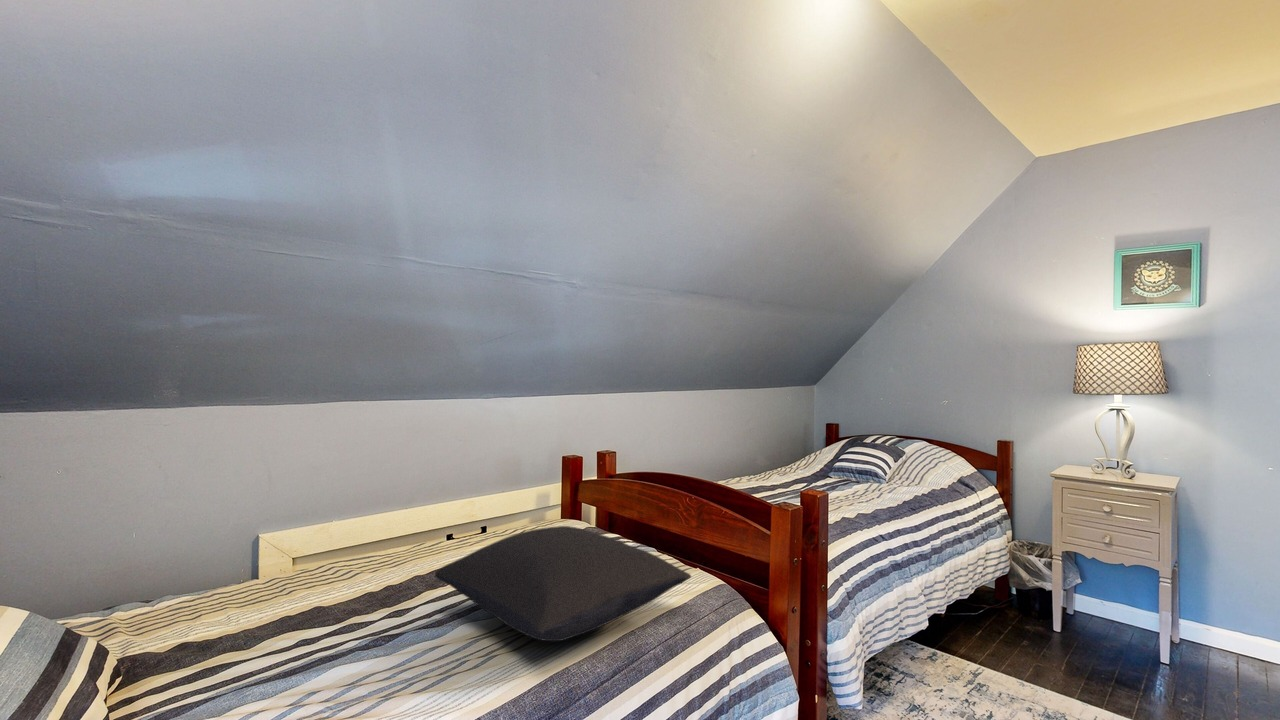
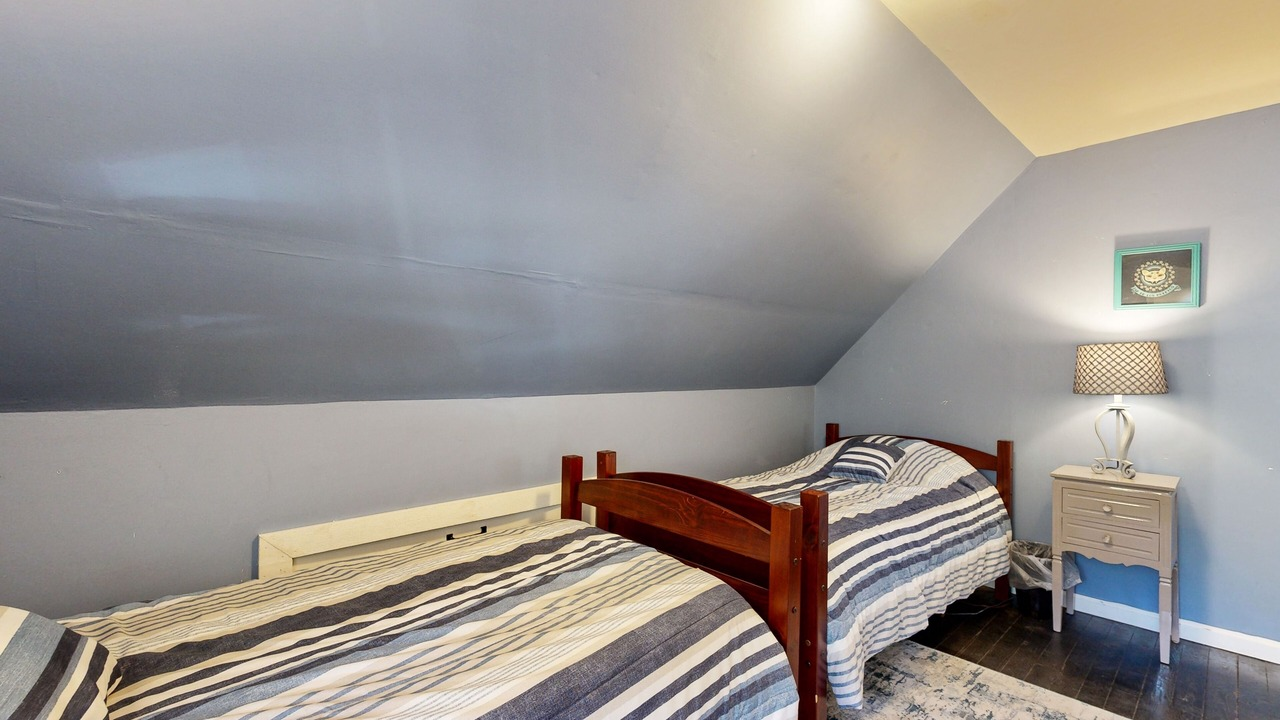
- pillow (563, 577)
